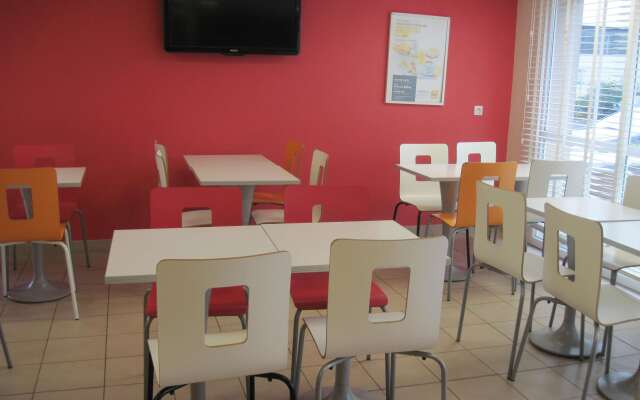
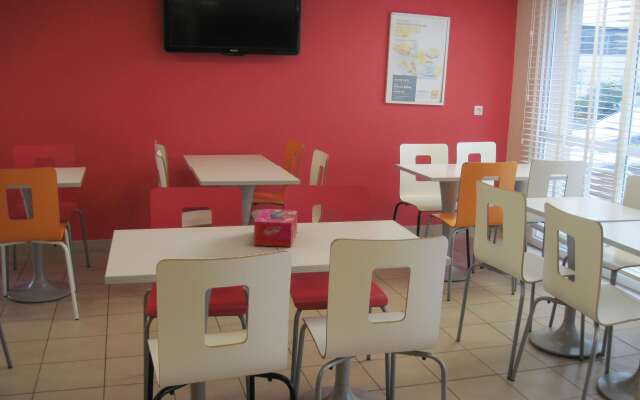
+ tissue box (276, 226)
